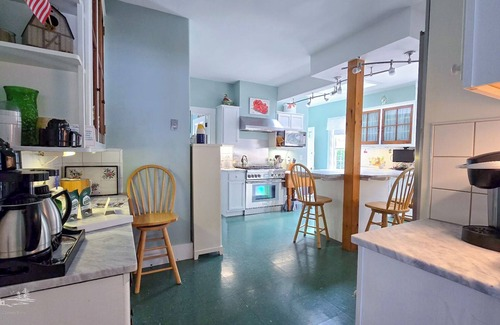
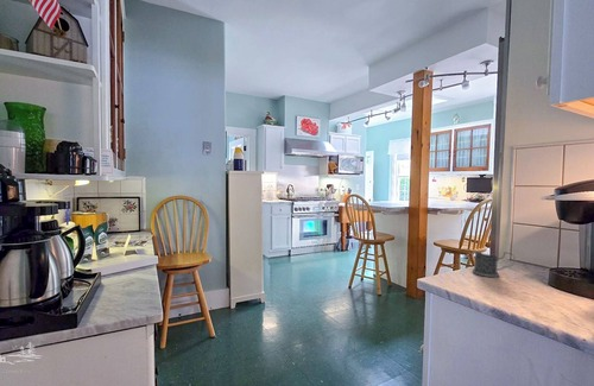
+ mug (492, 262)
